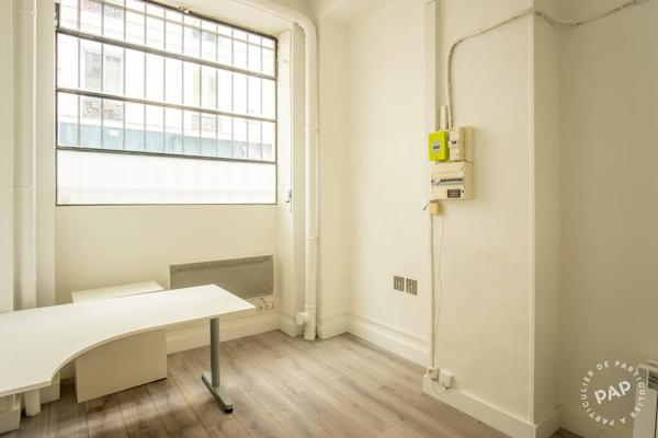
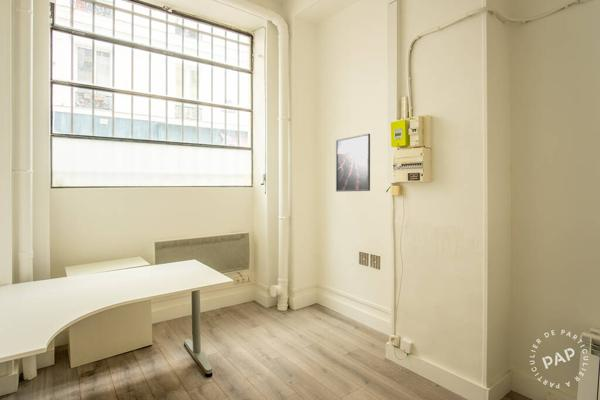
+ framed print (352, 164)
